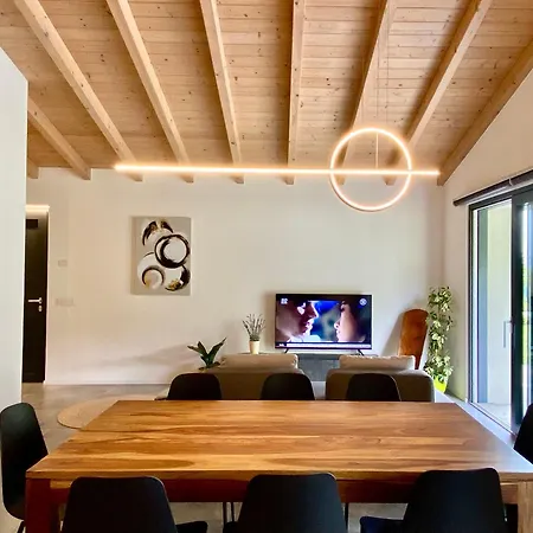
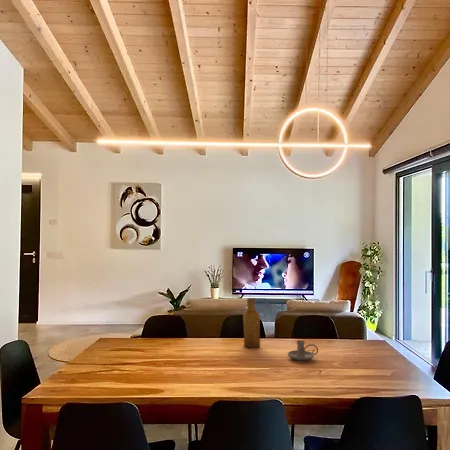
+ candle holder (303, 349)
+ vase (251, 322)
